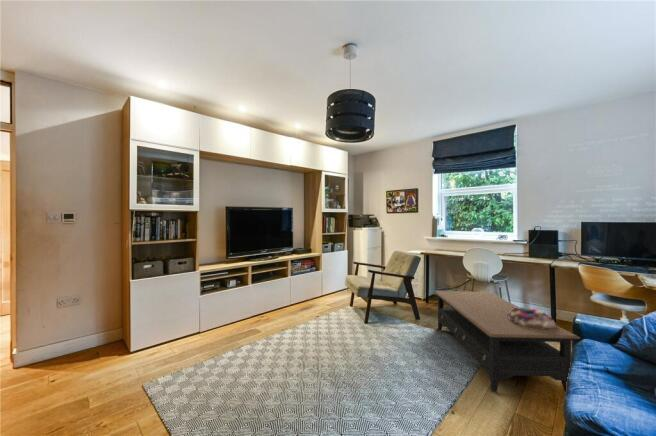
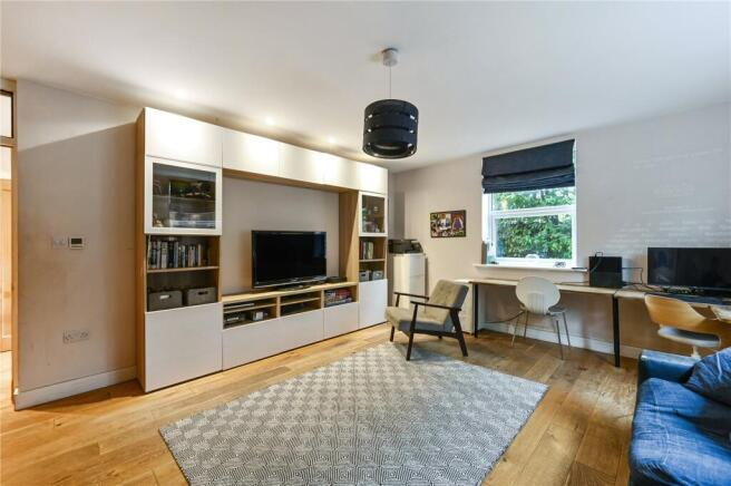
- coffee table (489, 331)
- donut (530, 315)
